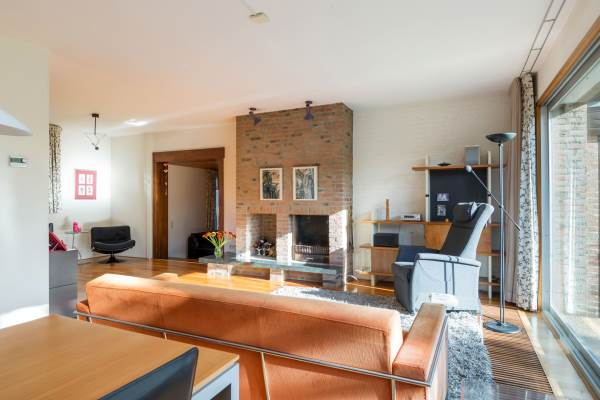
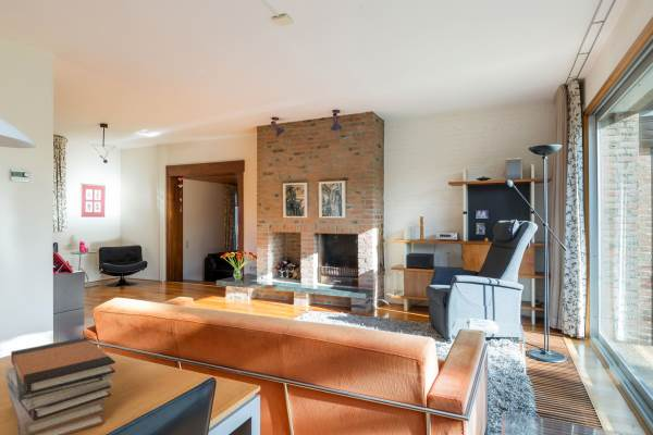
+ book stack (59, 384)
